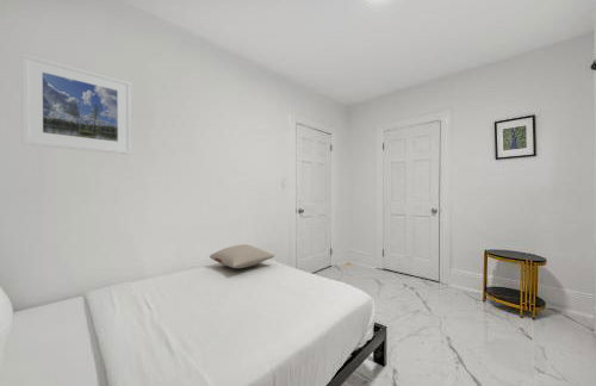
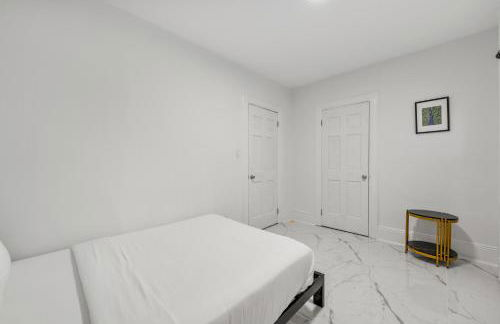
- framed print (82, 110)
- pillow (242, 256)
